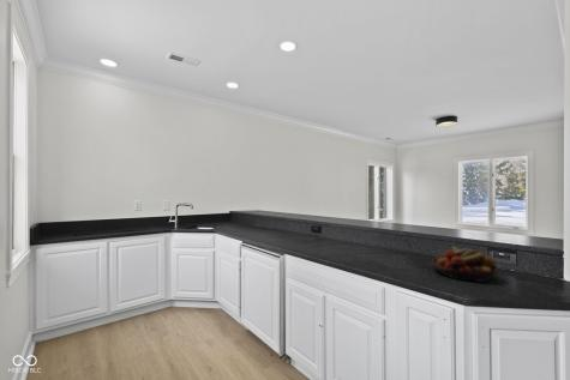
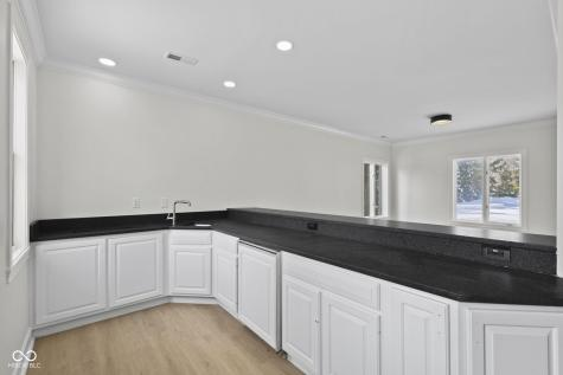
- fruit bowl (462, 261)
